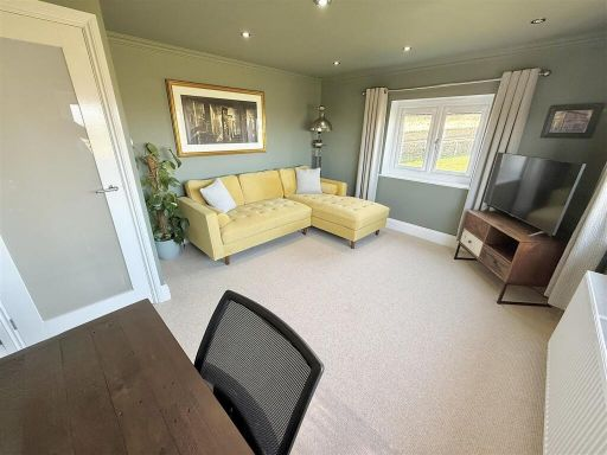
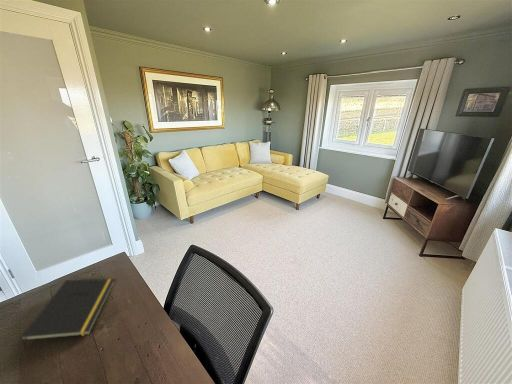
+ notepad (76, 304)
